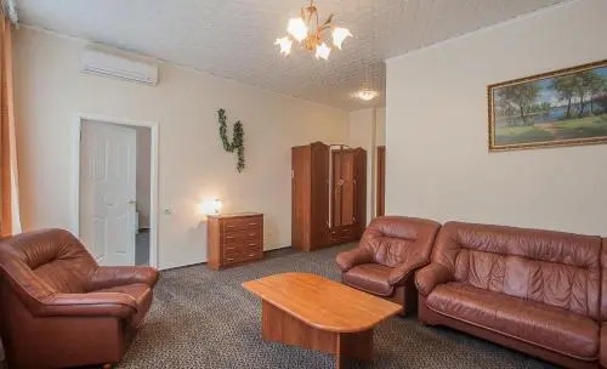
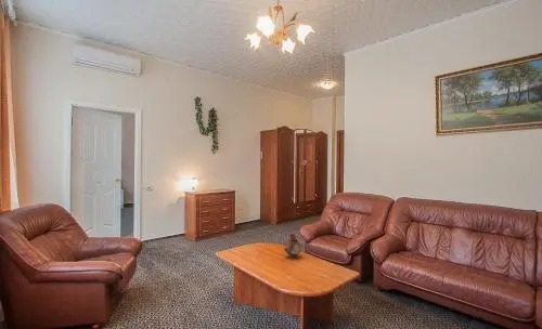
+ vase (293, 245)
